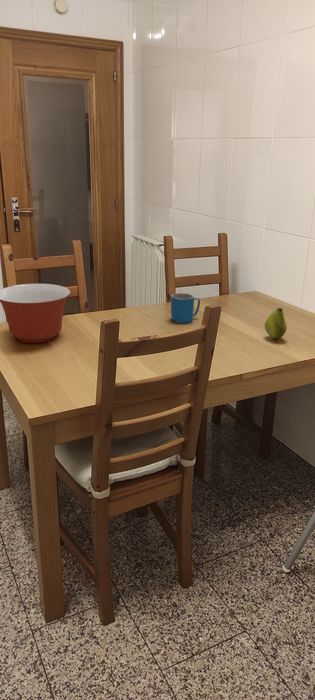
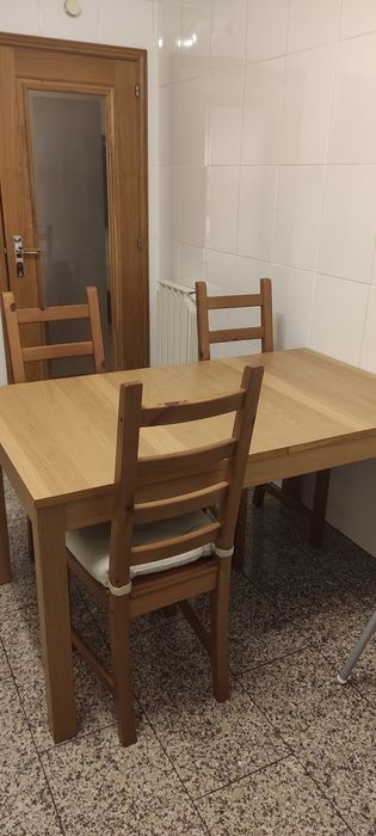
- fruit (276, 322)
- mug (186, 307)
- mixing bowl (34, 315)
